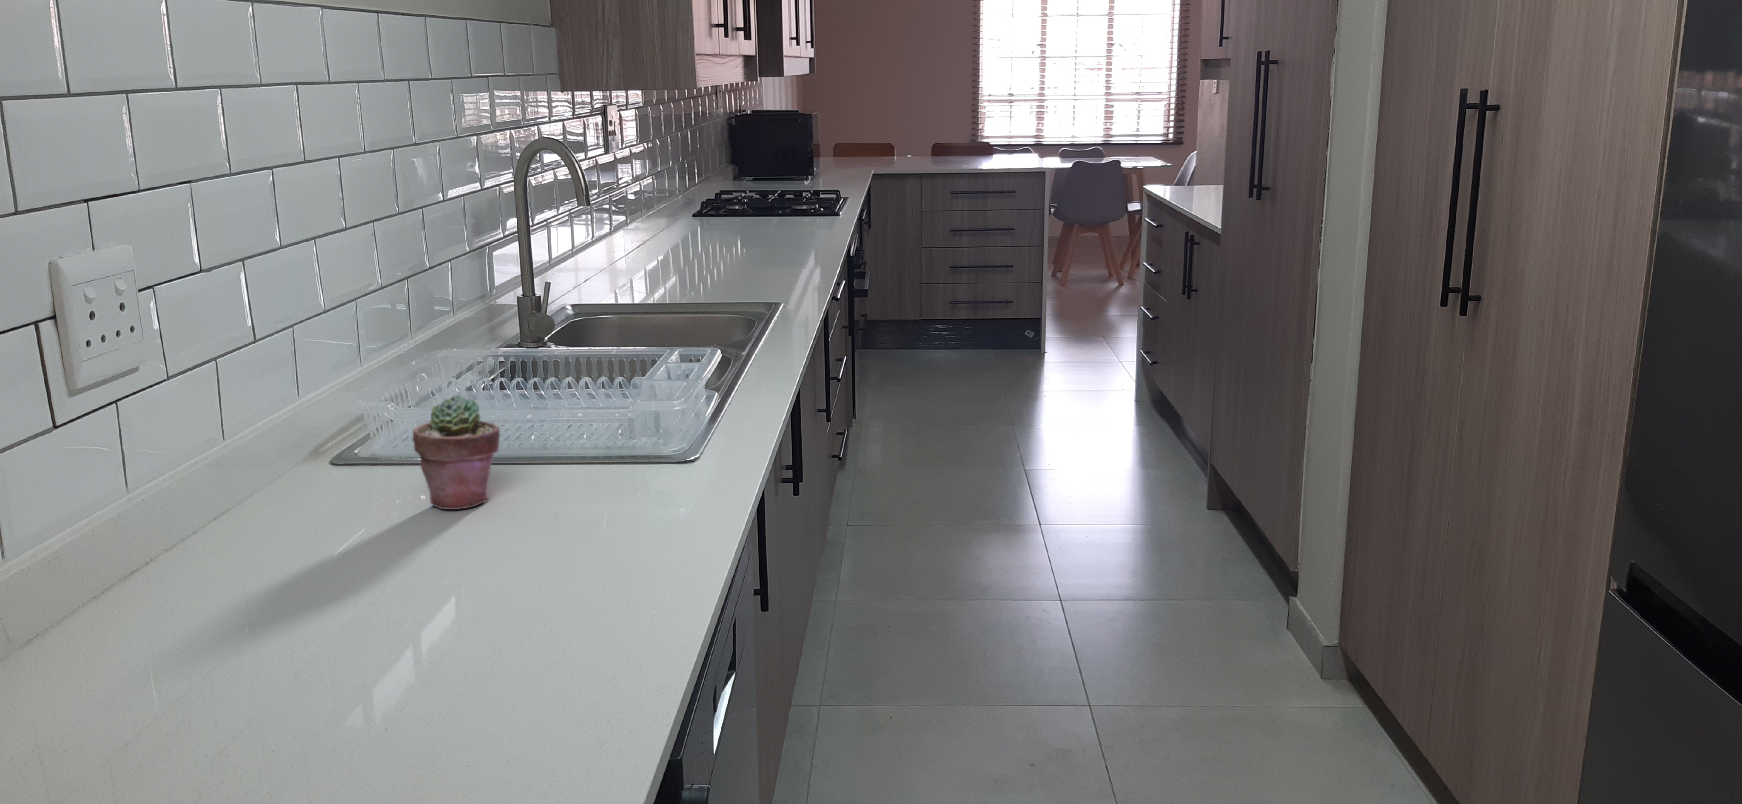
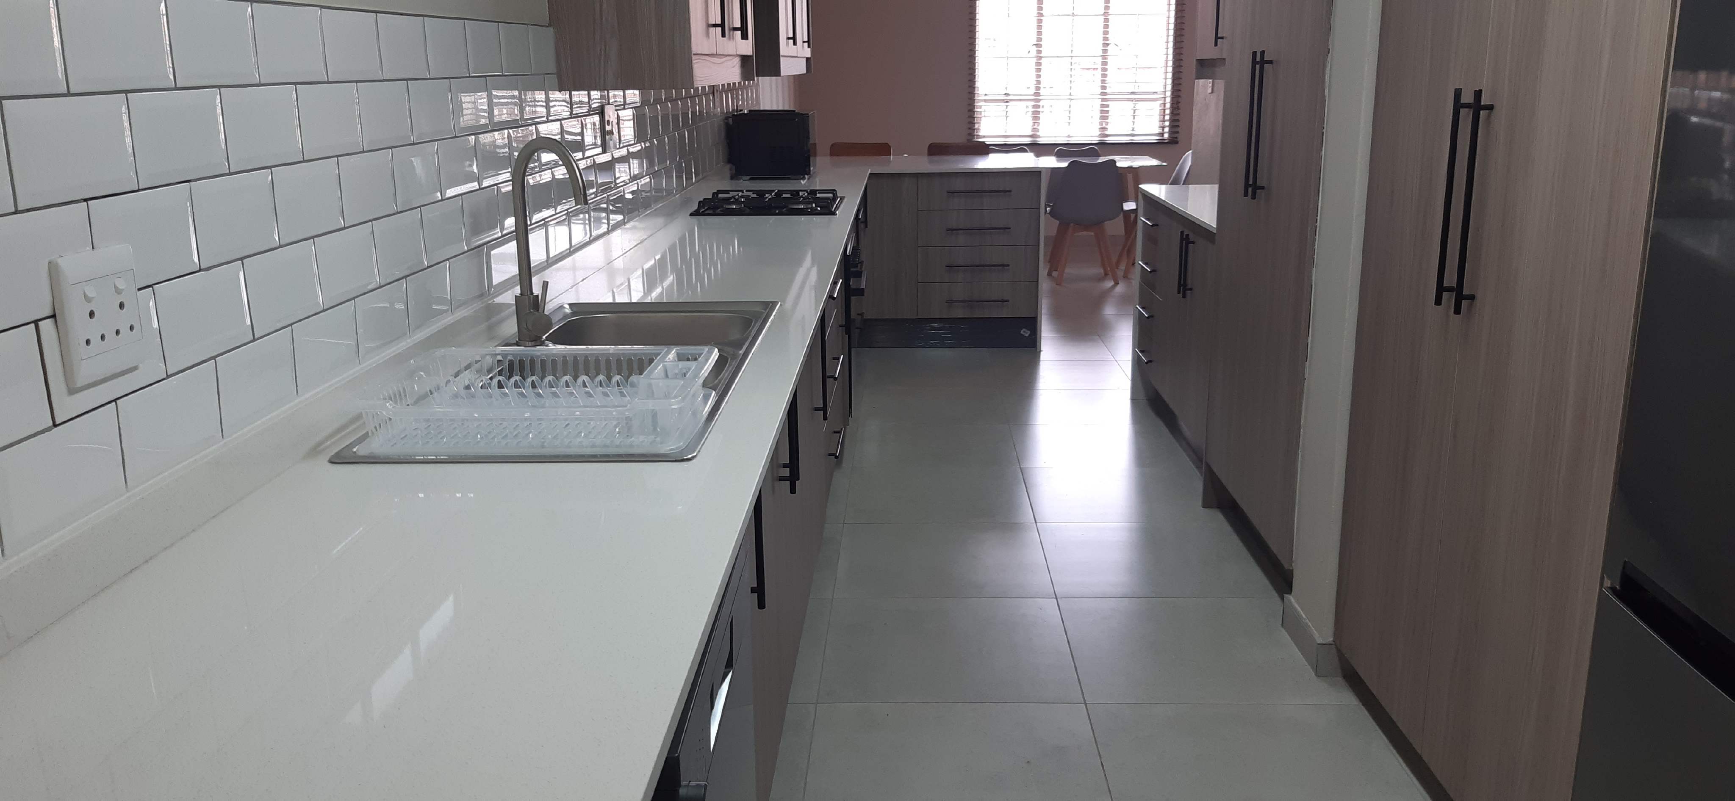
- potted succulent (458, 449)
